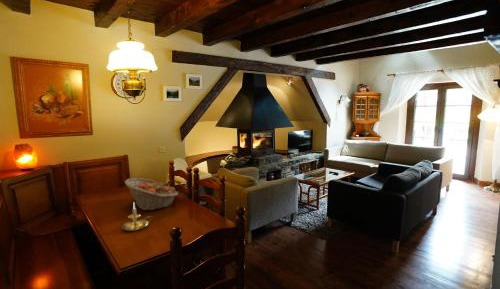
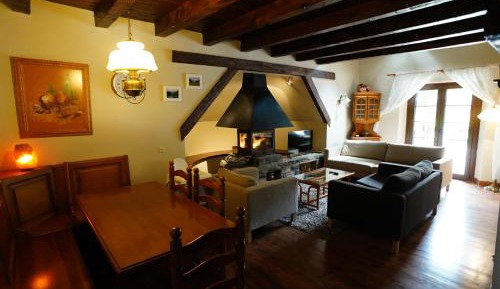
- fruit basket (151, 191)
- candle holder (136, 214)
